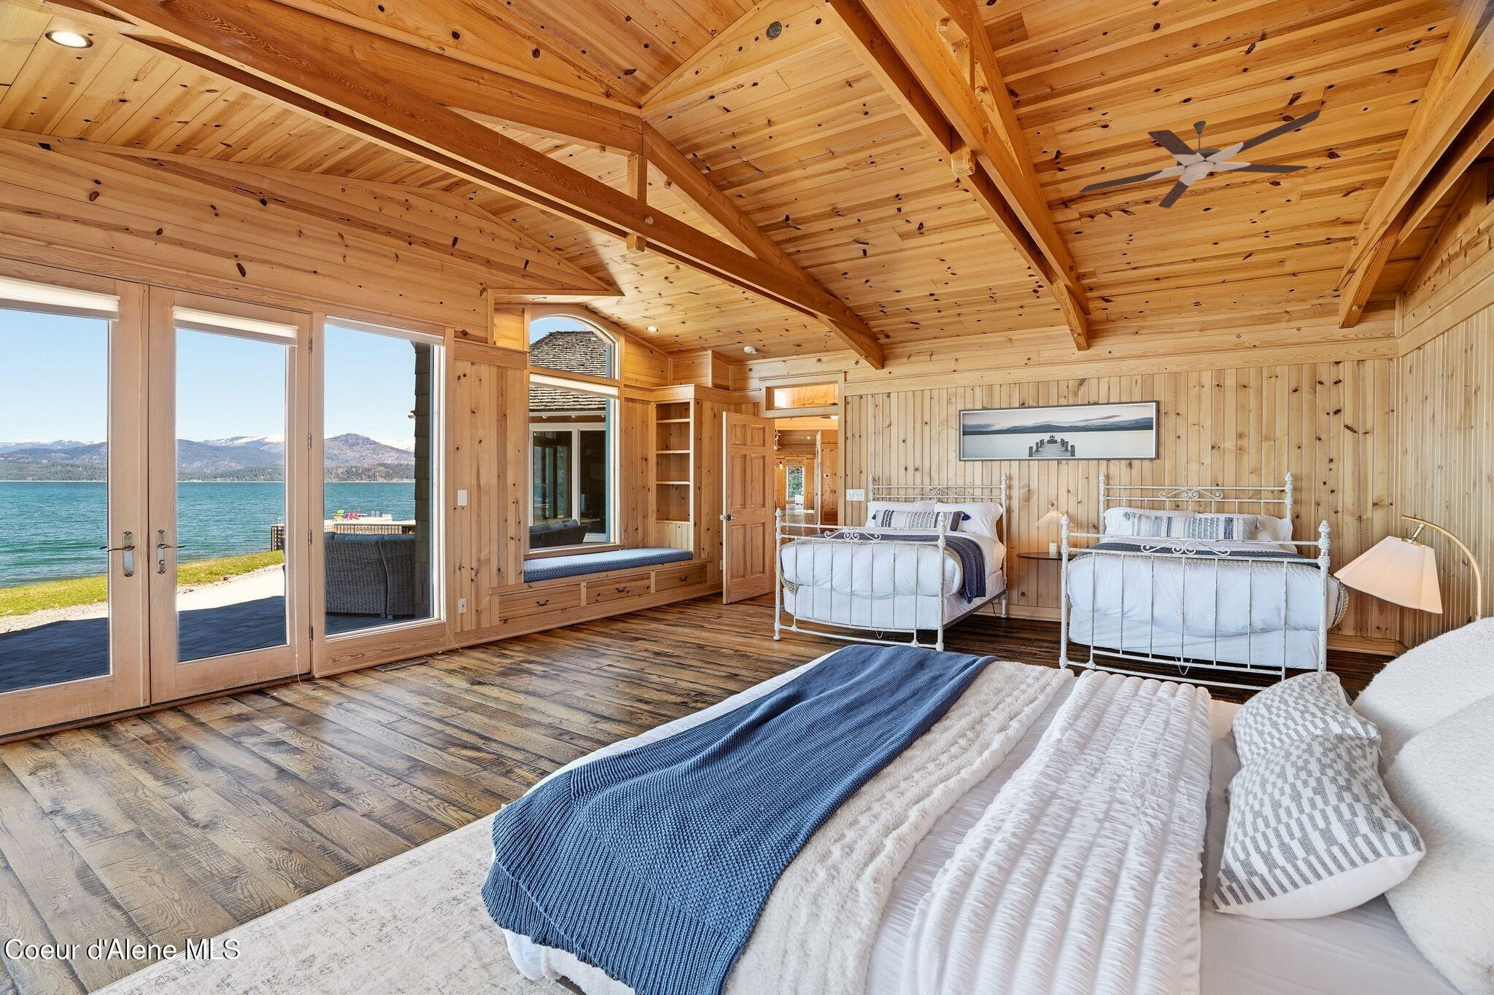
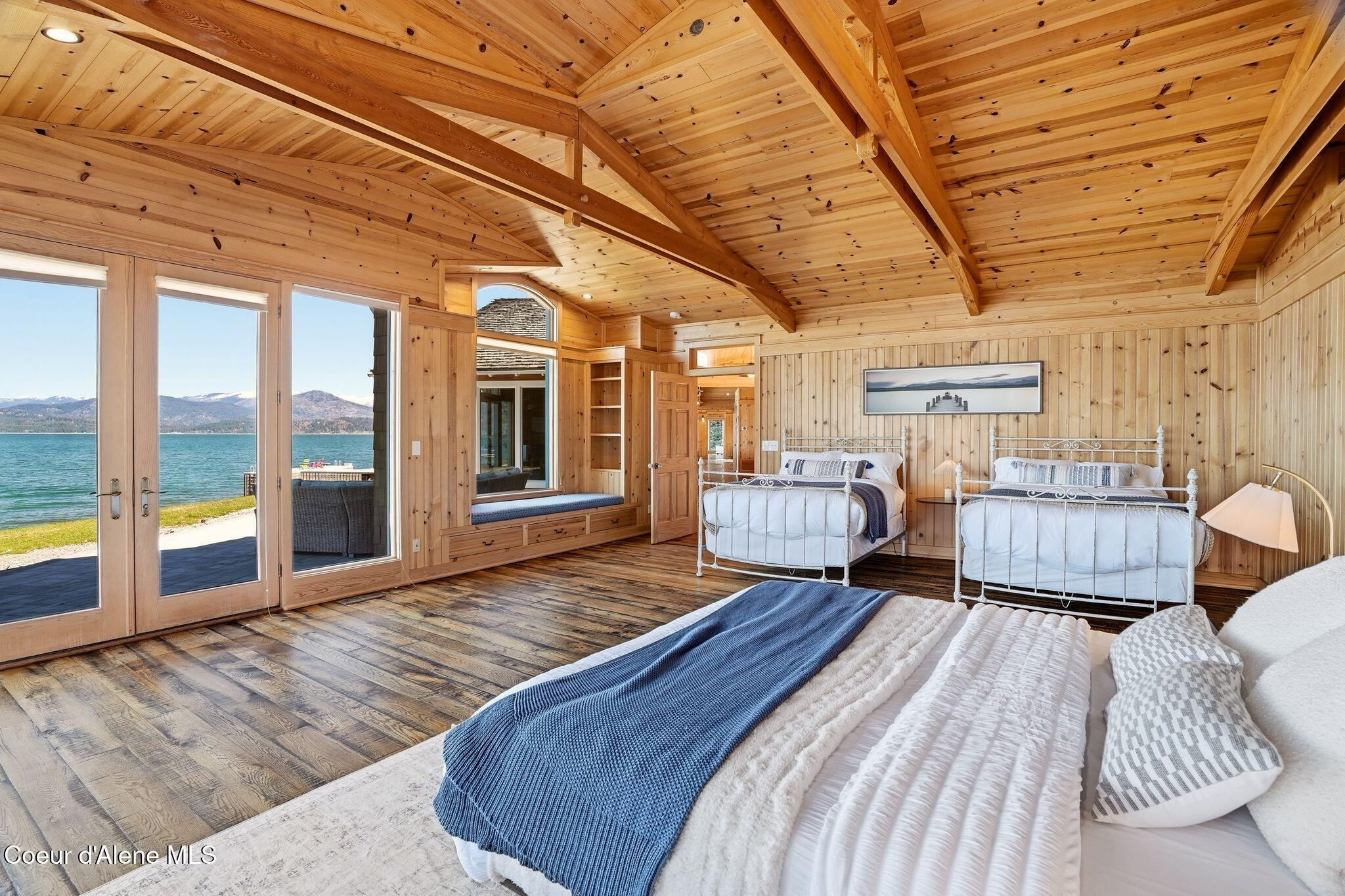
- ceiling fan (1189, 153)
